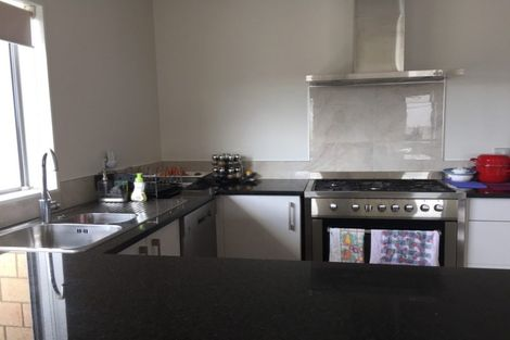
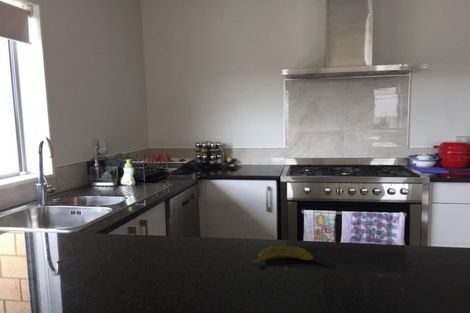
+ banana (282, 255)
